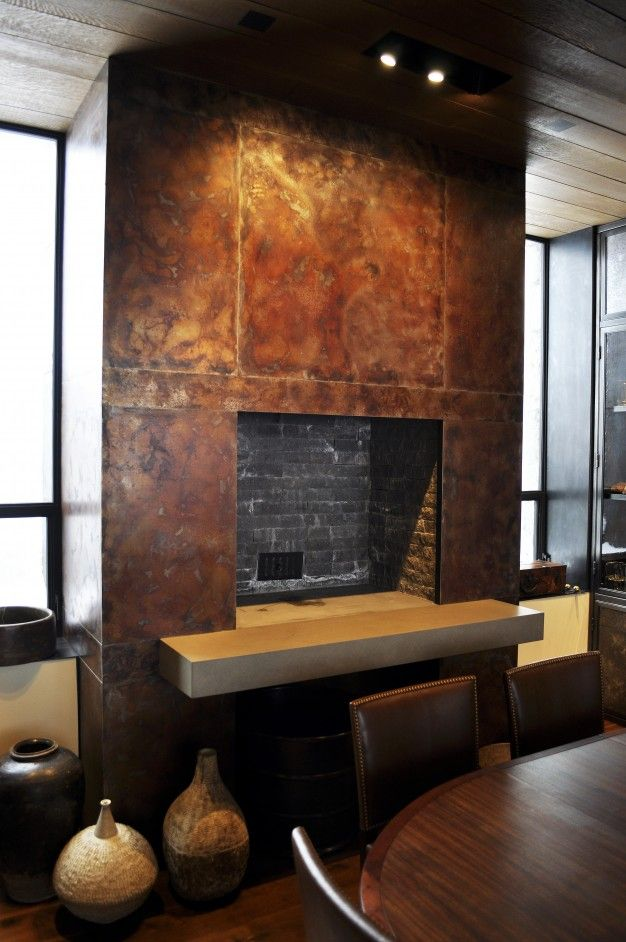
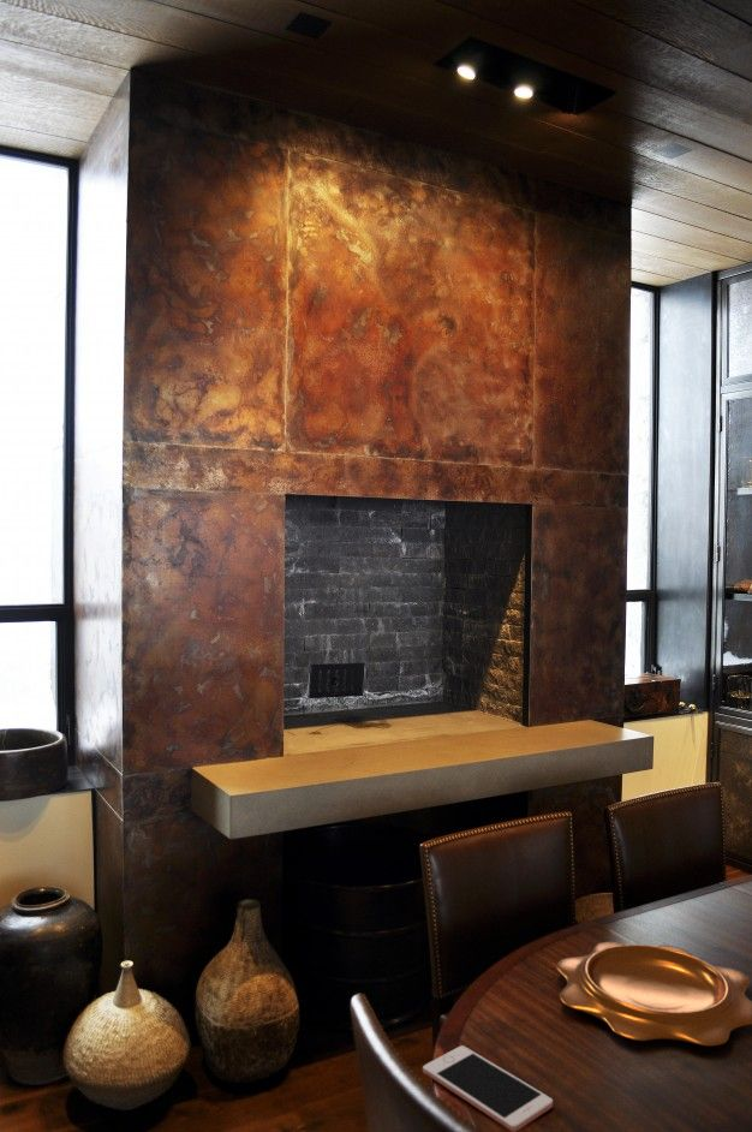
+ cell phone (485, 1085)
+ decorative bowl (656, 987)
